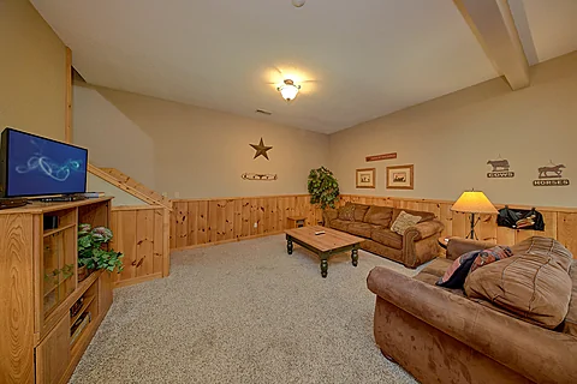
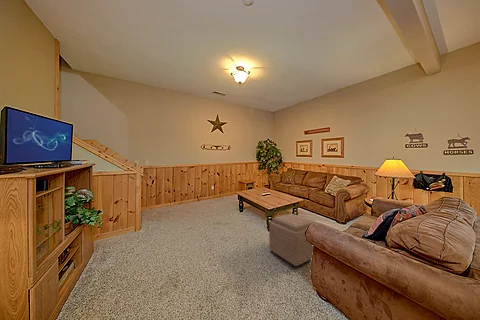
+ ottoman (293, 235)
